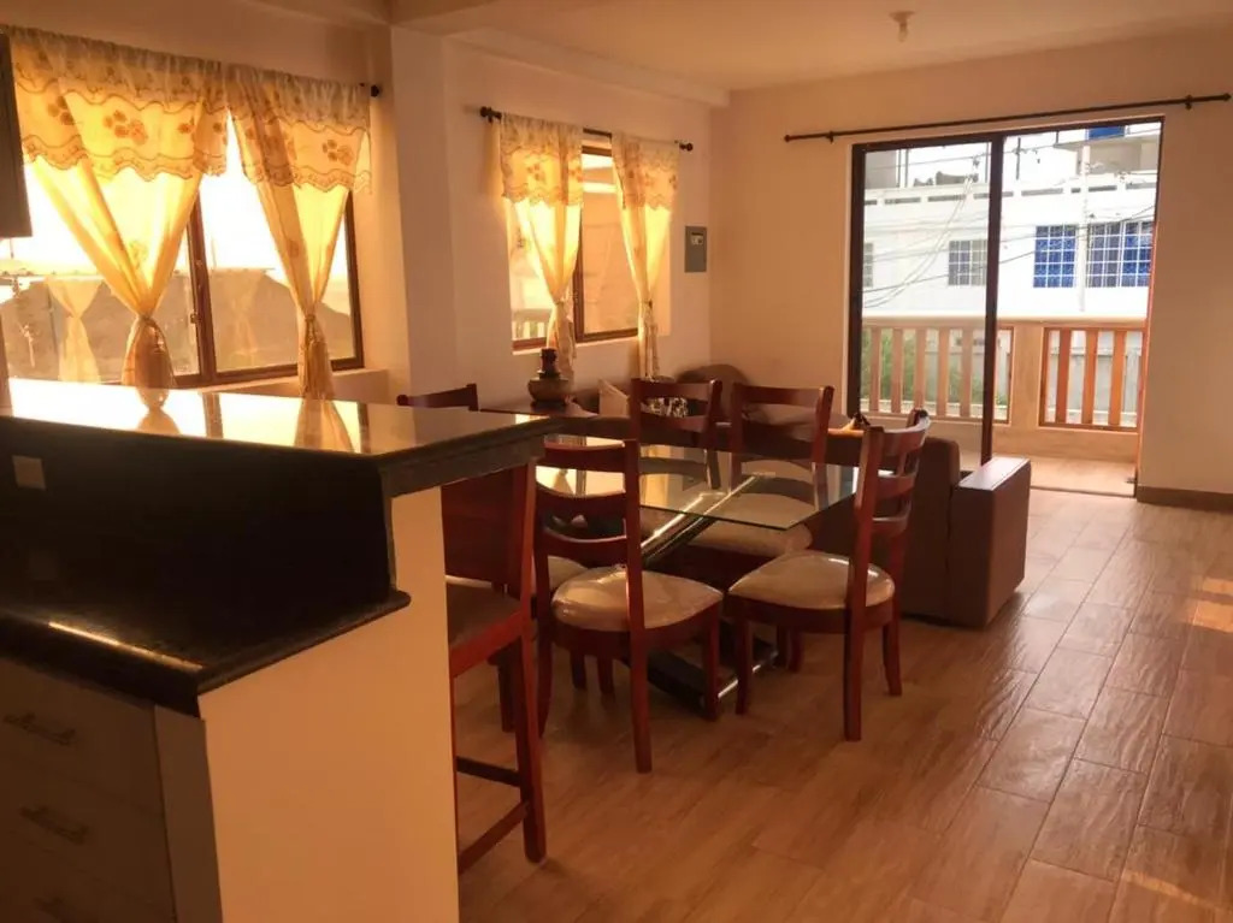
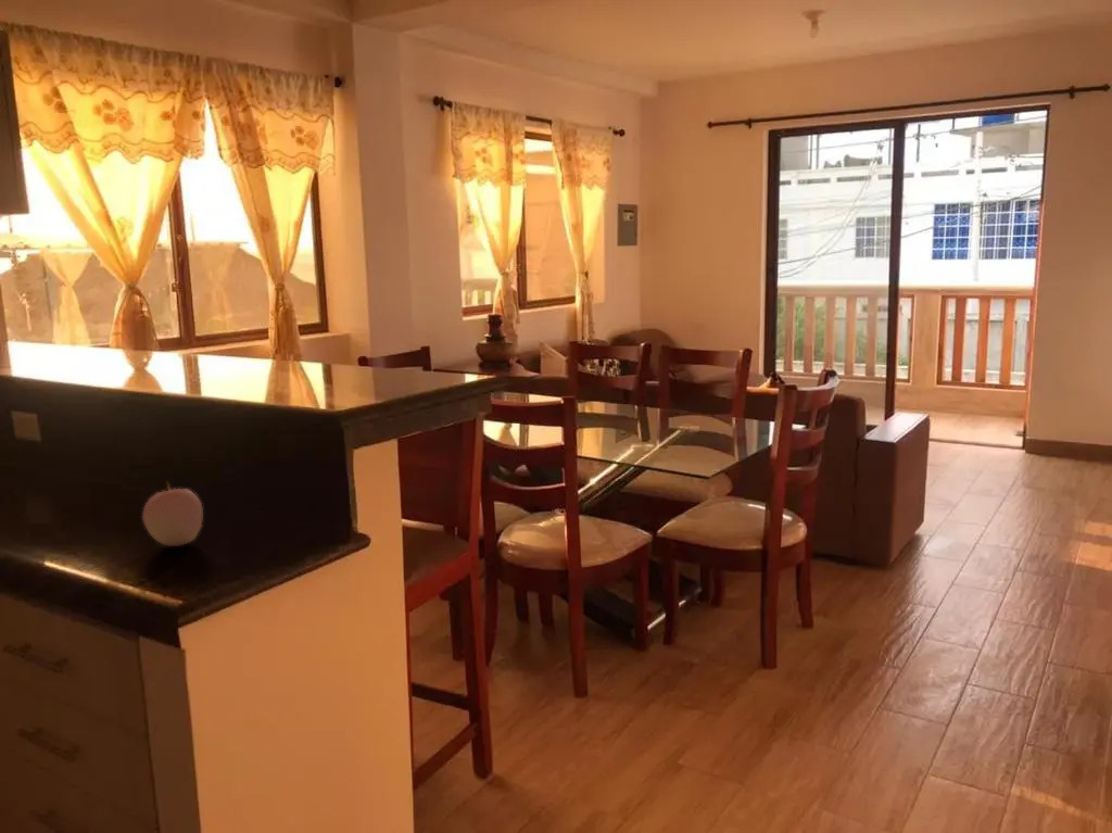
+ apple (173, 513)
